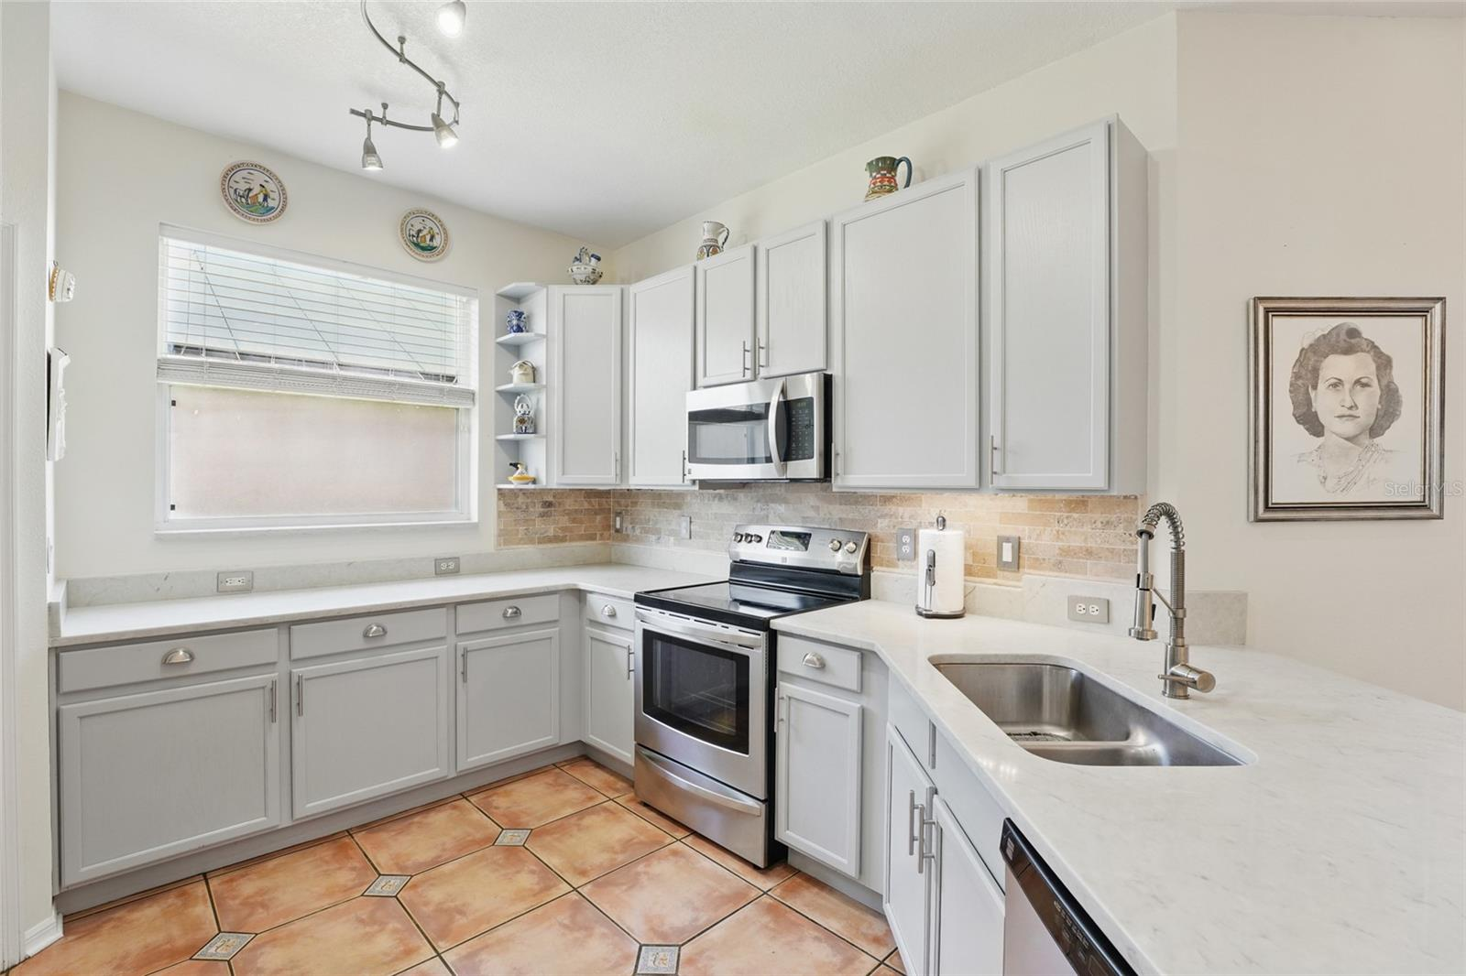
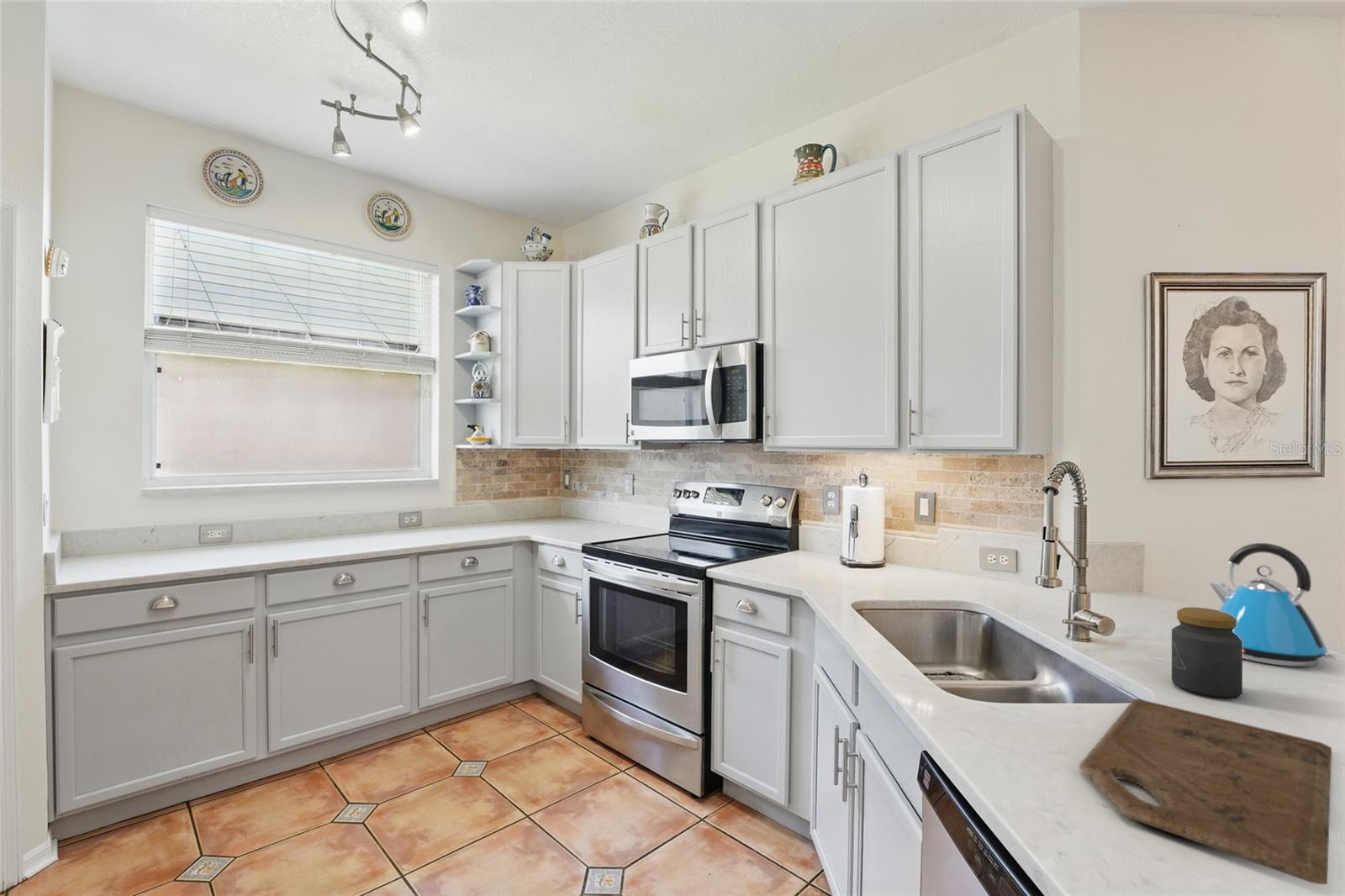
+ kettle (1268, 598)
+ jar (1205, 651)
+ cutting board (1204, 767)
